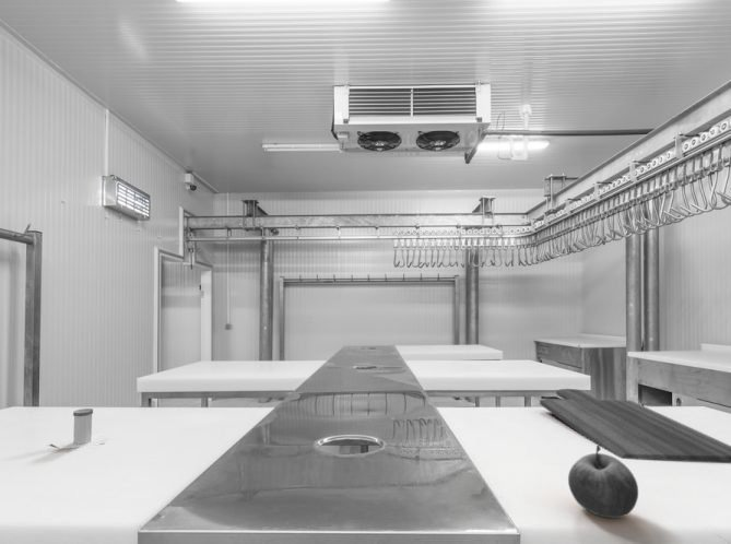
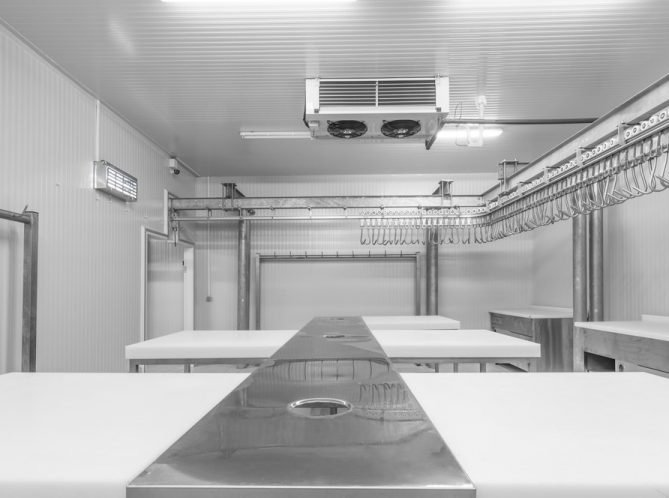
- salt shaker (82, 426)
- apple (602, 478)
- cutting board (624, 424)
